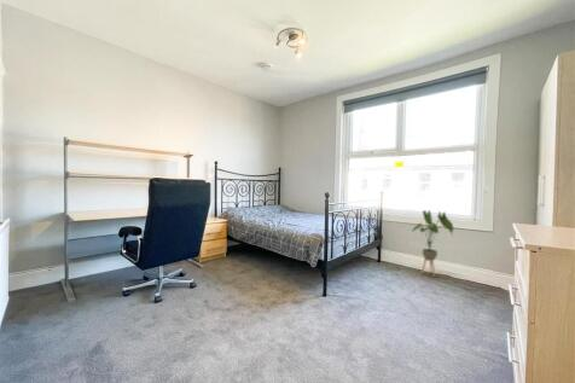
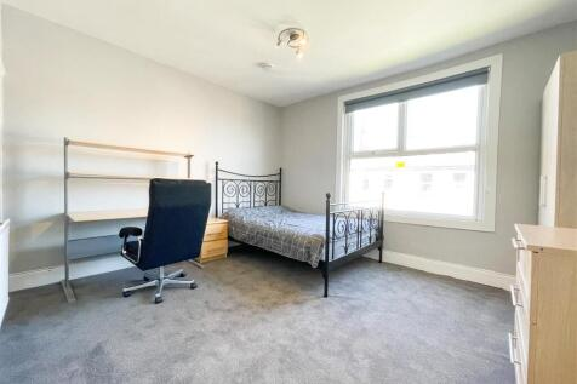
- house plant (432, 242)
